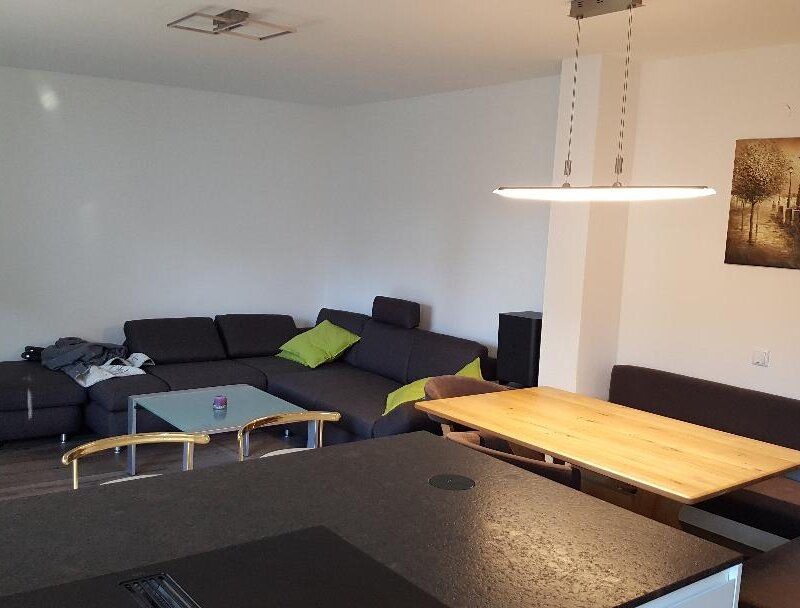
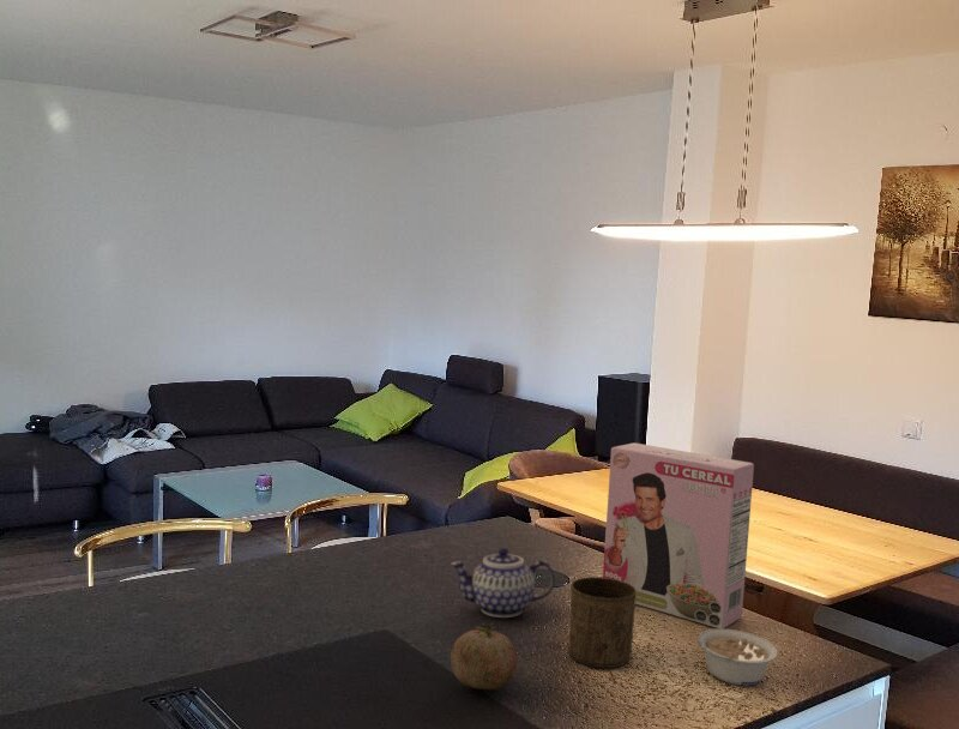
+ cup (601, 621)
+ legume (737, 657)
+ teapot (502, 579)
+ cereal box (675, 530)
+ fruit (484, 656)
